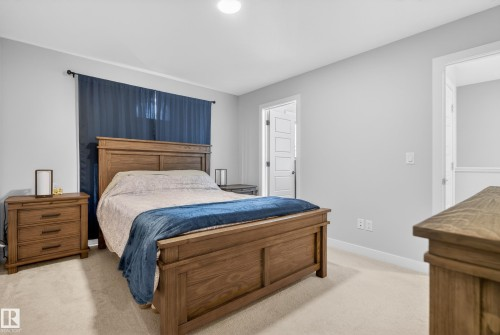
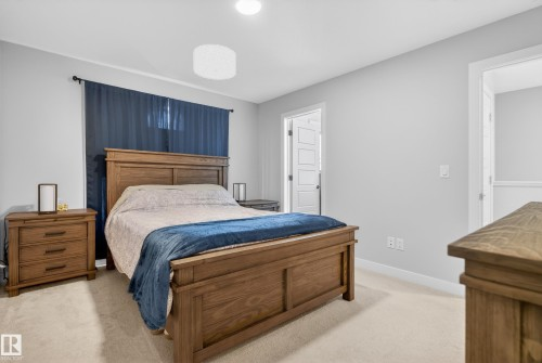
+ ceiling light (215, 63)
